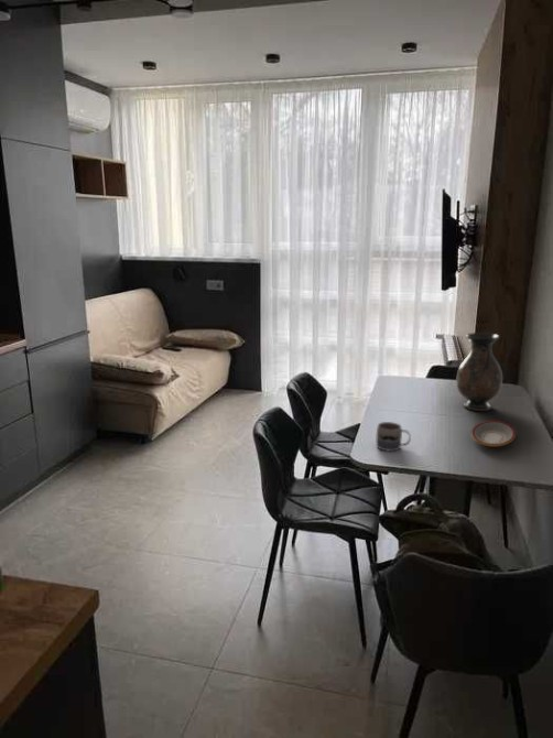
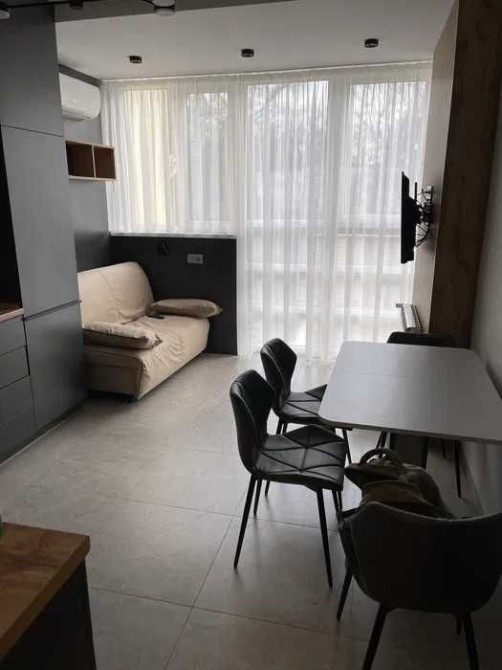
- vase (479, 371)
- plate (492, 435)
- mug (392, 436)
